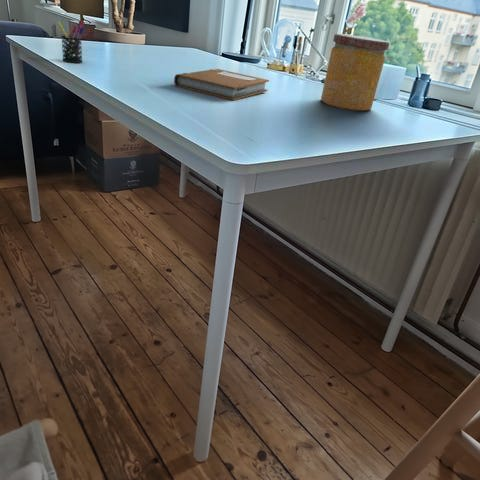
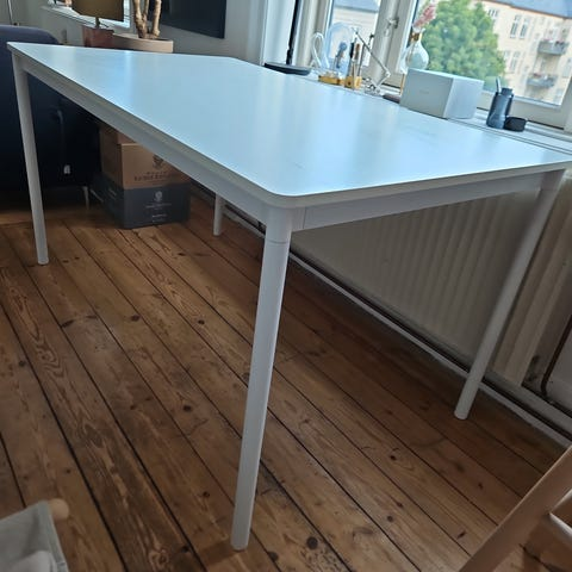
- notebook (224, 82)
- jar (353, 72)
- pen holder (73, 40)
